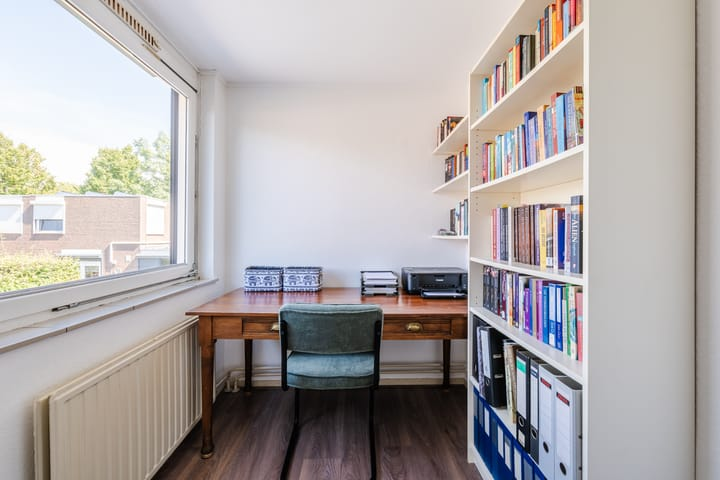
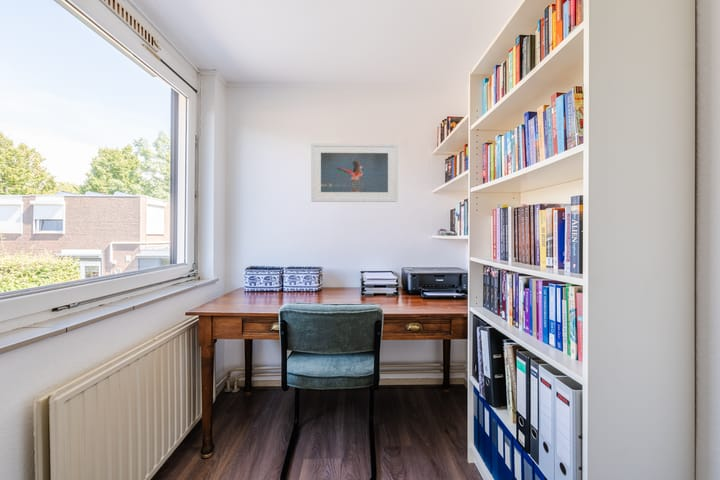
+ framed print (354, 172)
